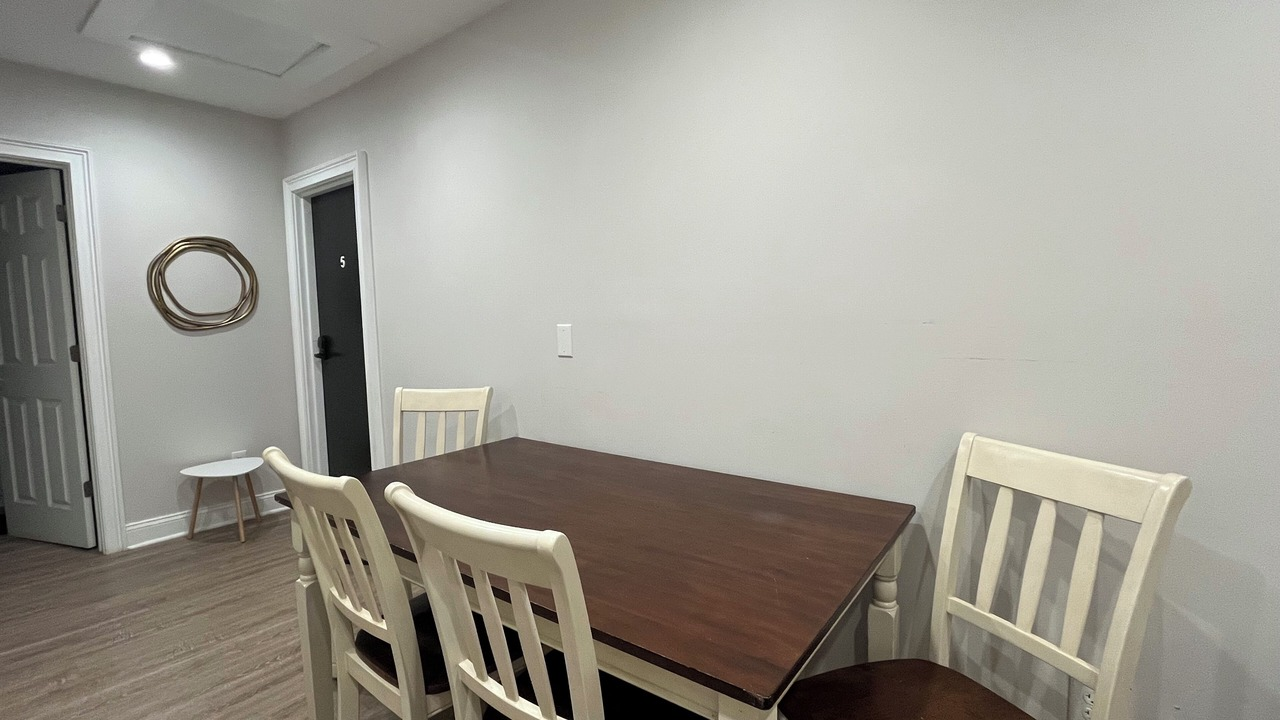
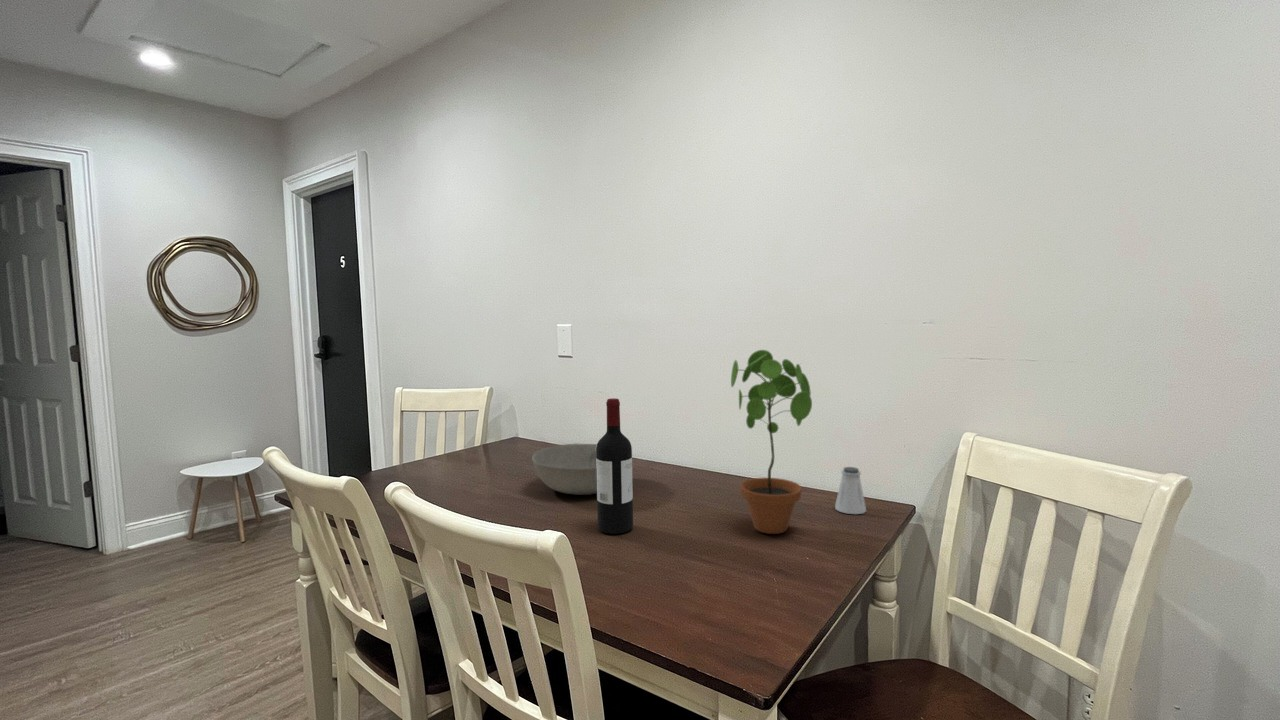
+ potted plant (772, 441)
+ bowl (582, 470)
+ wine bottle (614, 464)
+ saltshaker (850, 488)
